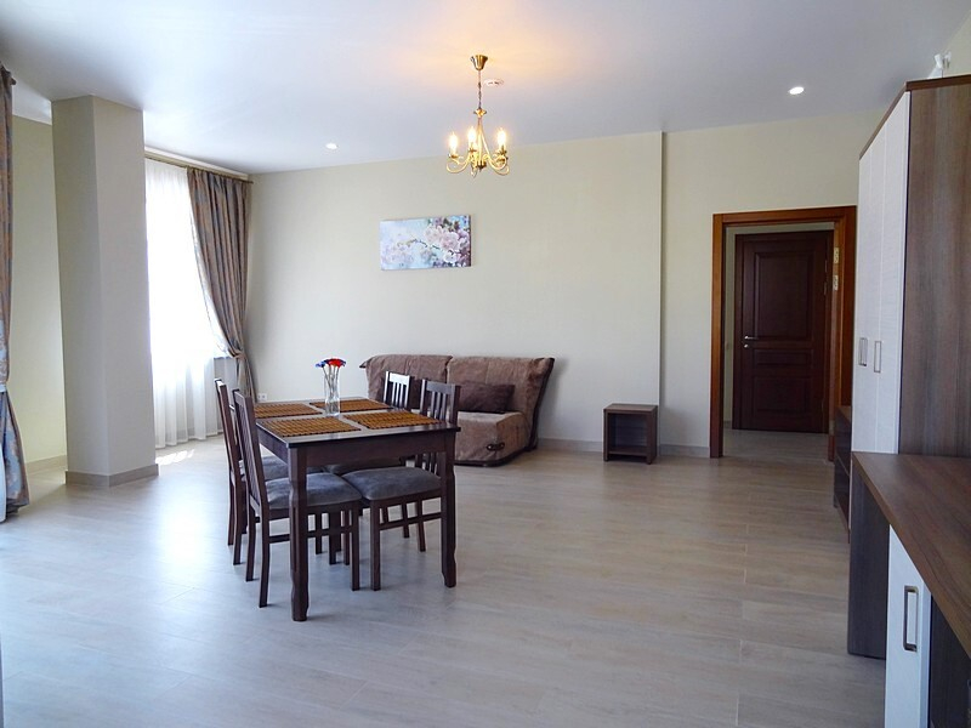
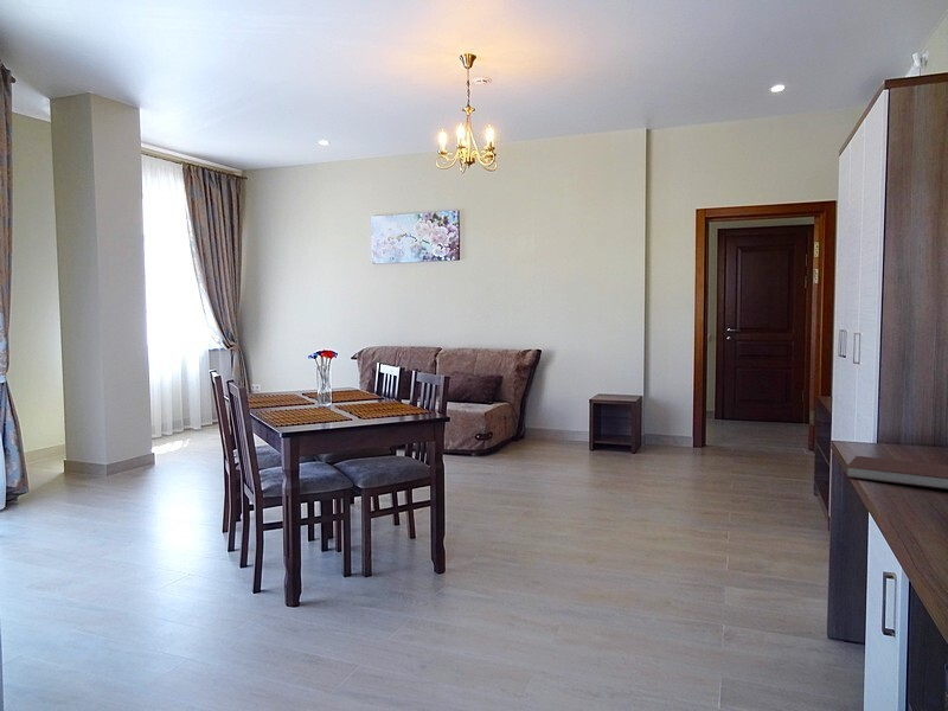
+ notebook (901, 472)
